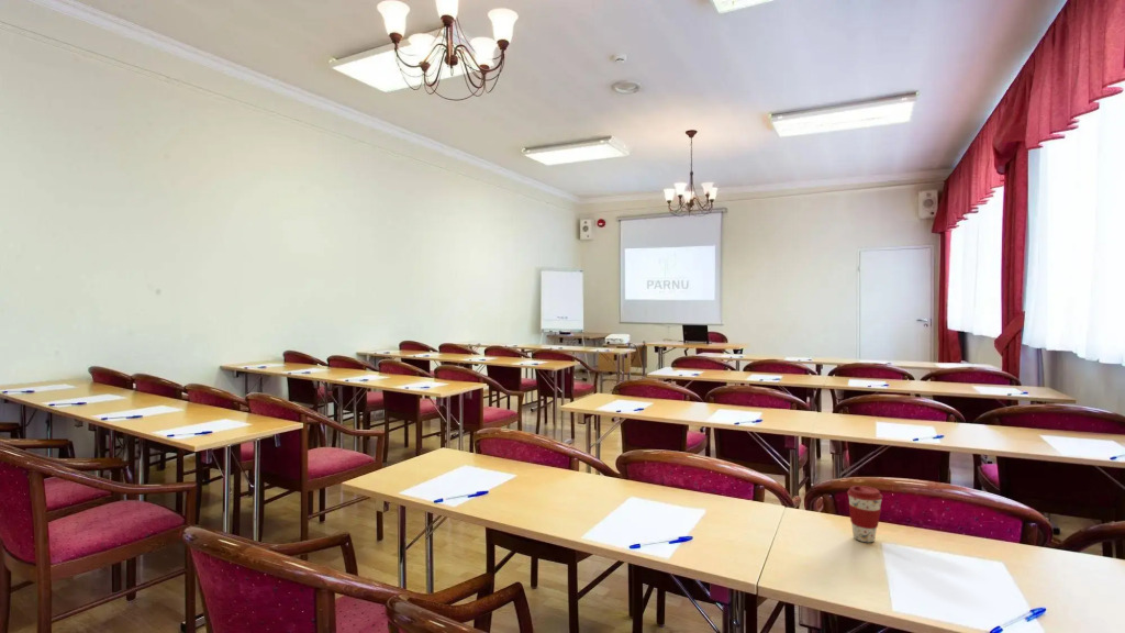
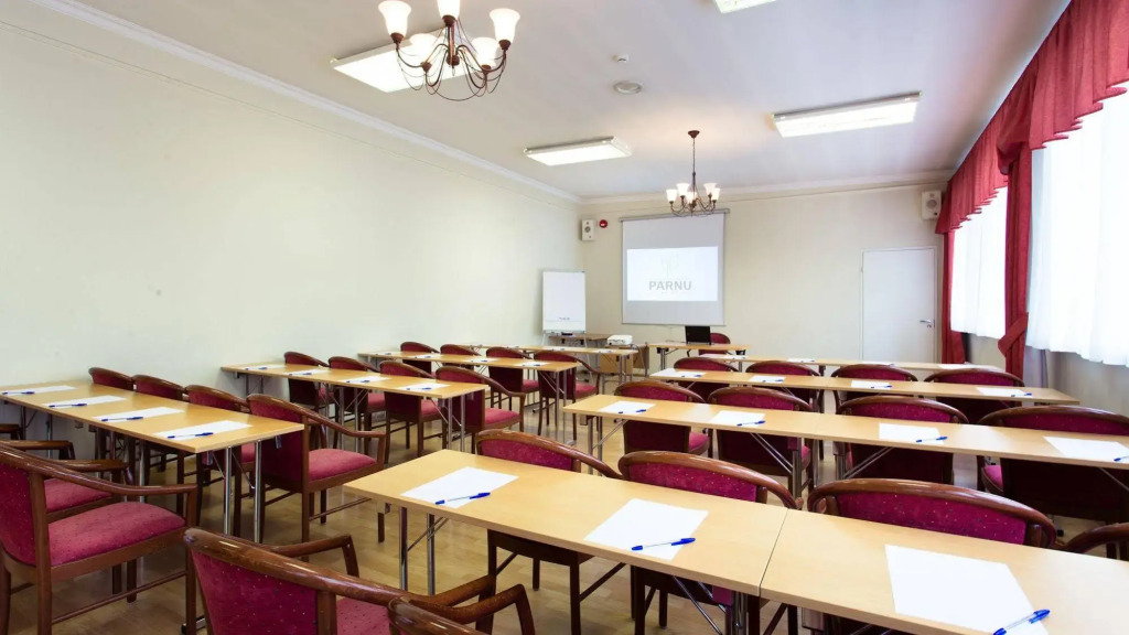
- coffee cup (864, 513)
